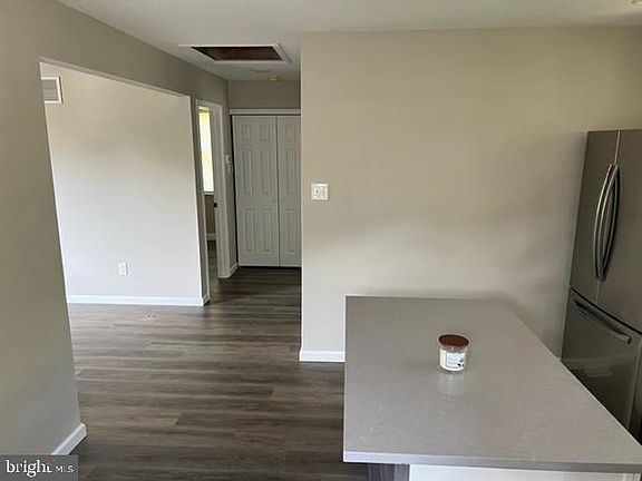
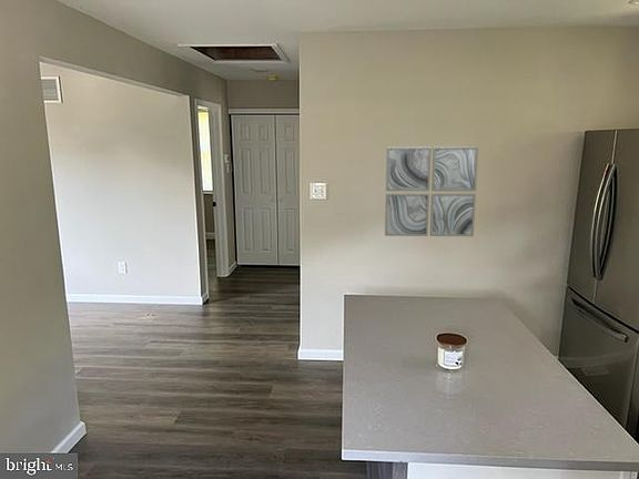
+ wall art (428, 193)
